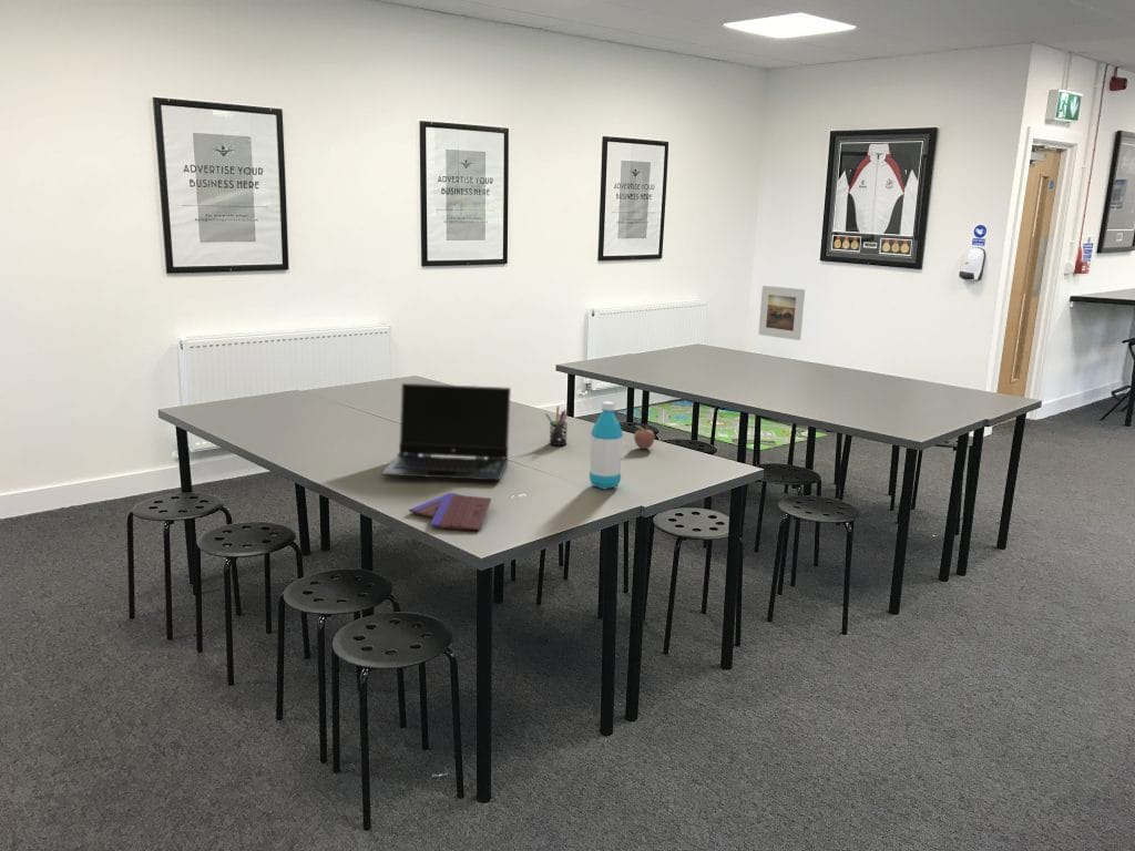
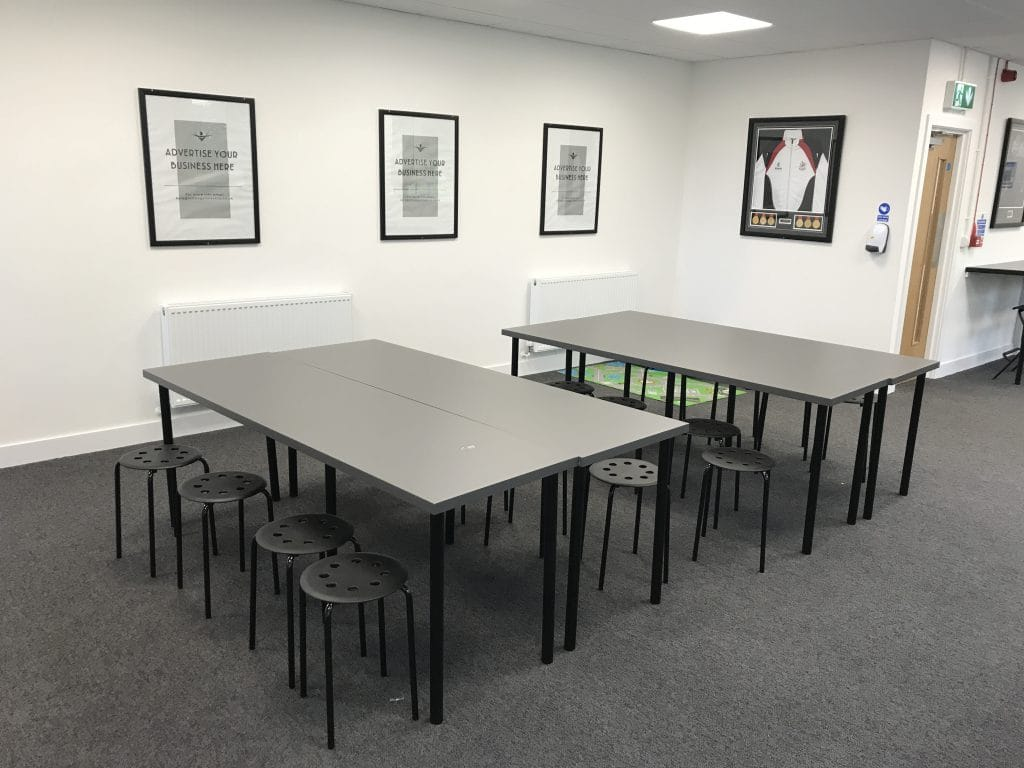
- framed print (780, 312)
- pen holder (556, 426)
- fruit (644, 437)
- water bottle (606, 444)
- laptop computer (448, 431)
- book (458, 509)
